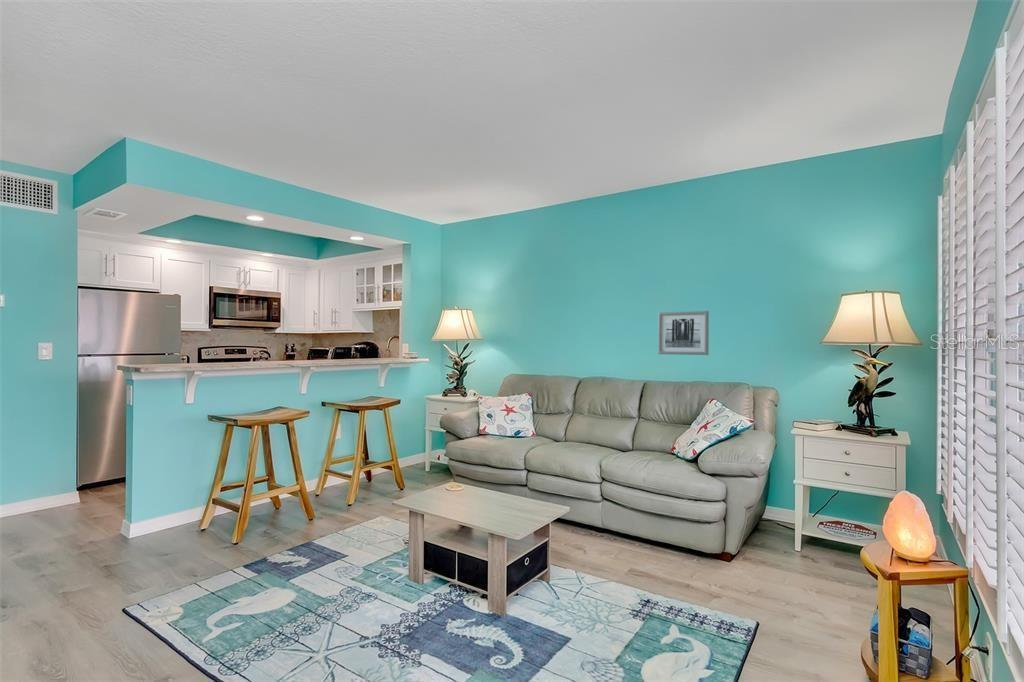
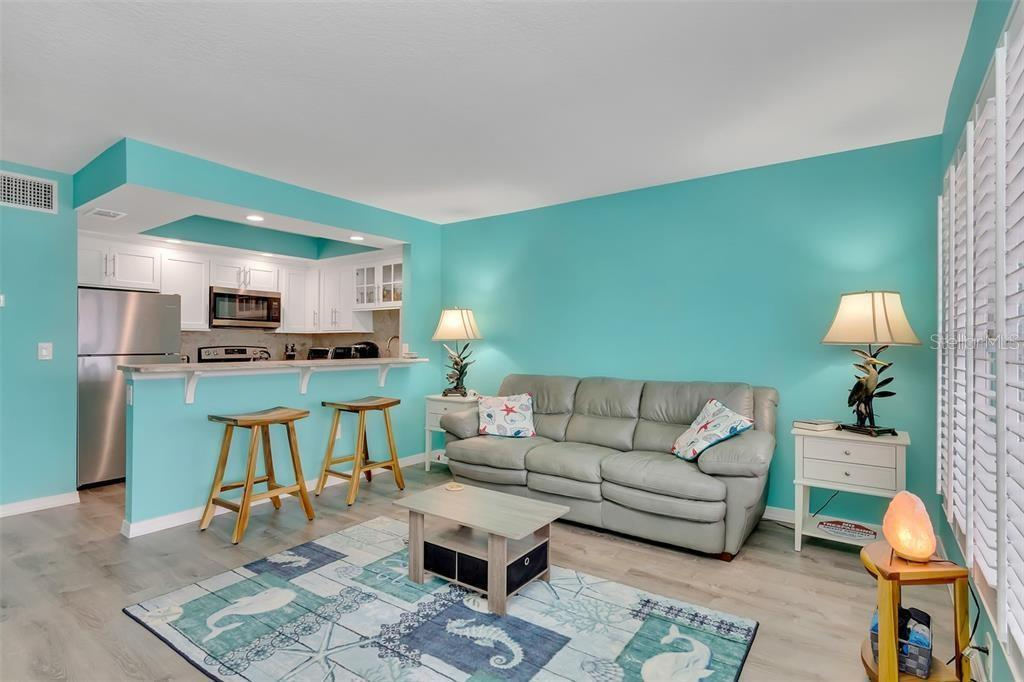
- wall art (682, 333)
